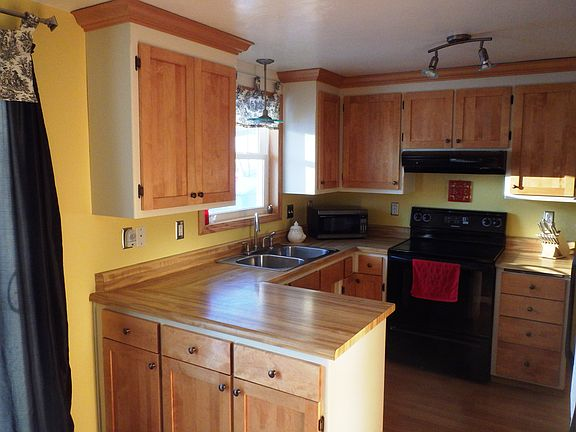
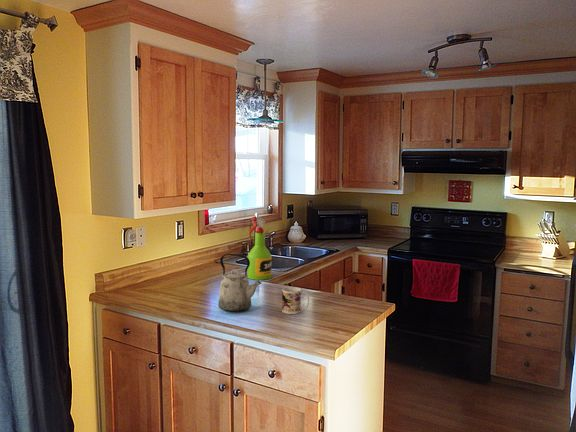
+ mug (295, 300)
+ kettle (240, 282)
+ spray bottle (257, 247)
